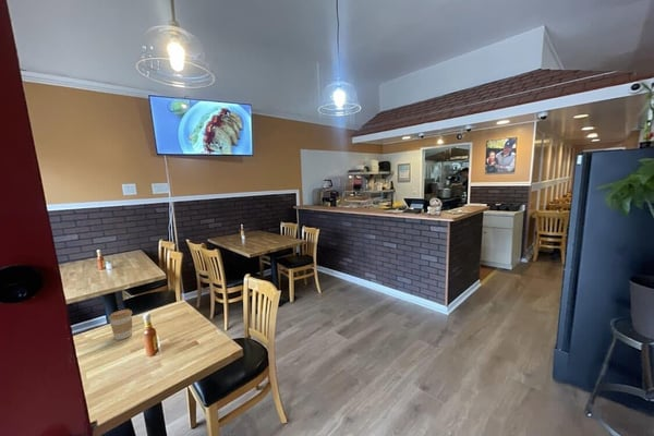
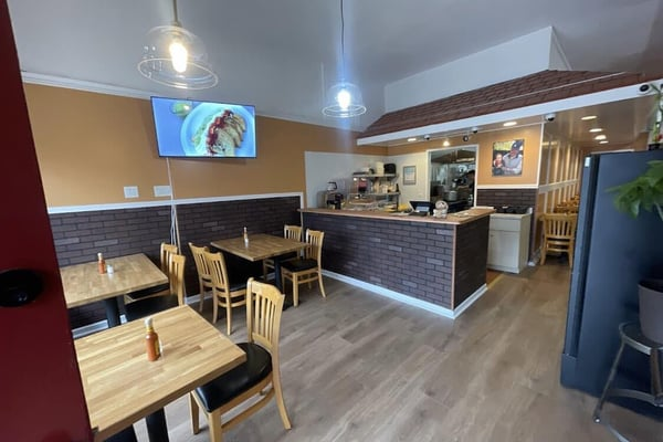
- coffee cup (121, 323)
